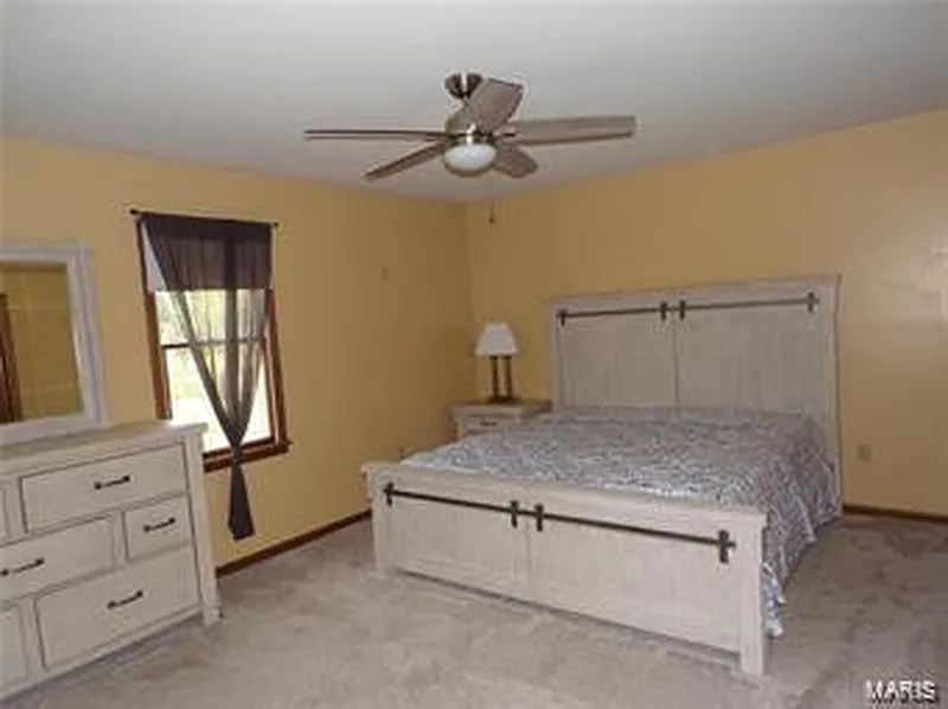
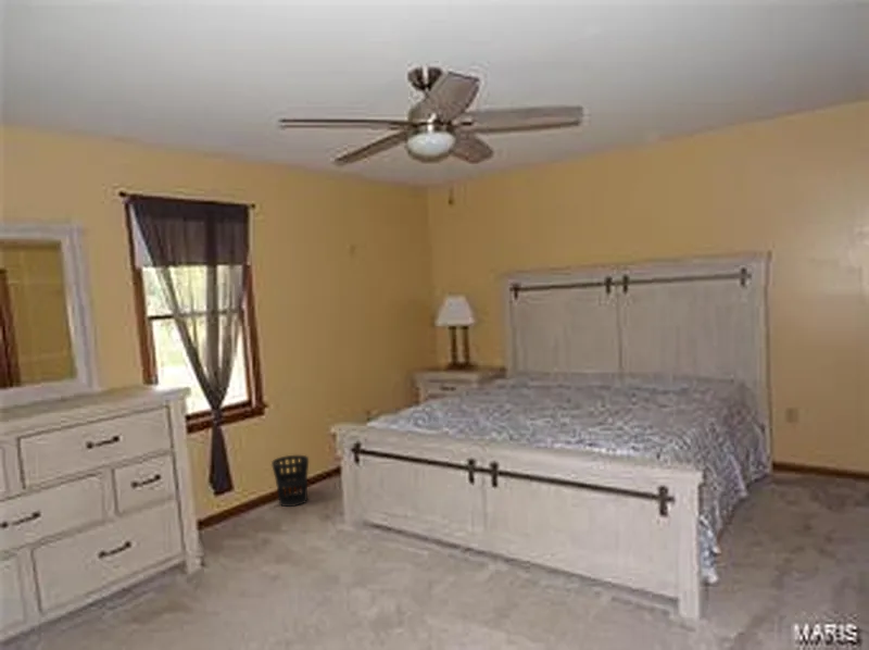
+ wastebasket (291, 480)
